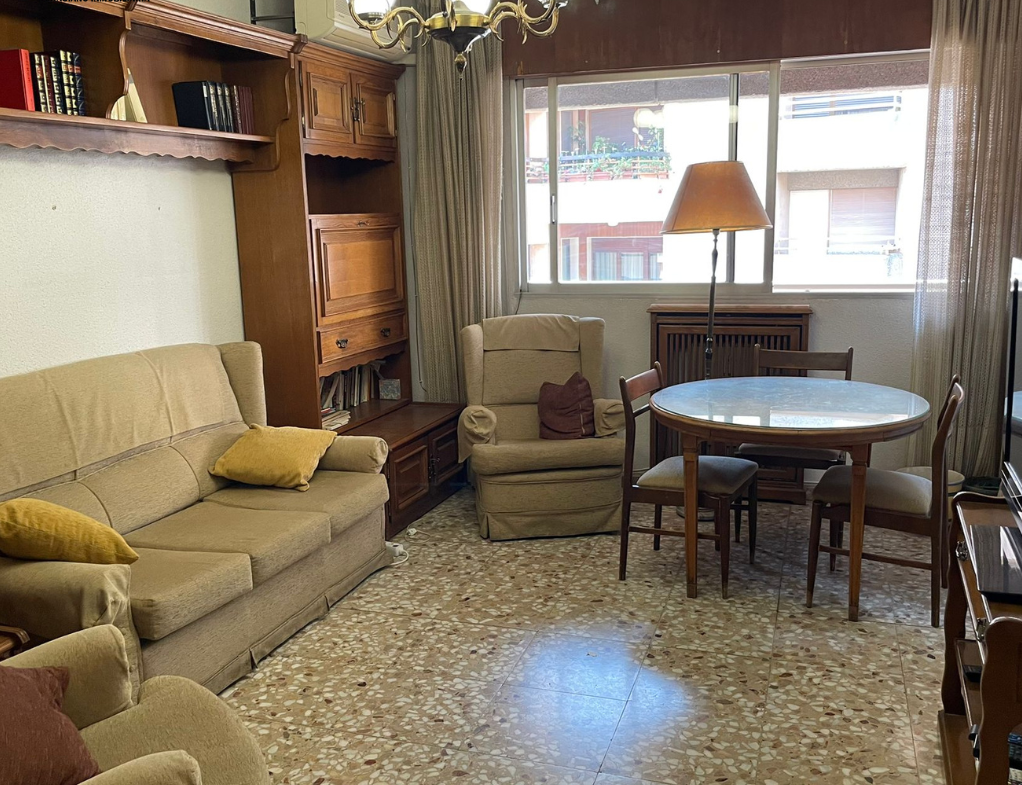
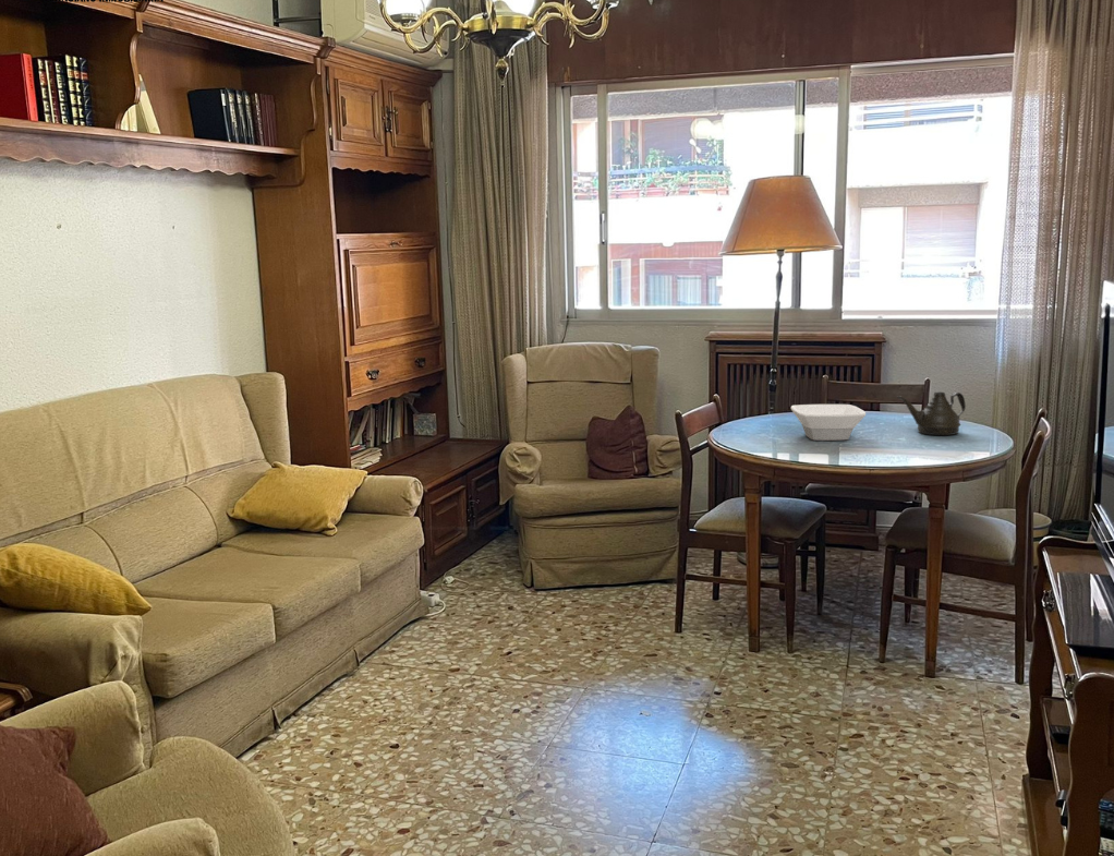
+ teapot (930, 412)
+ bowl (826, 423)
